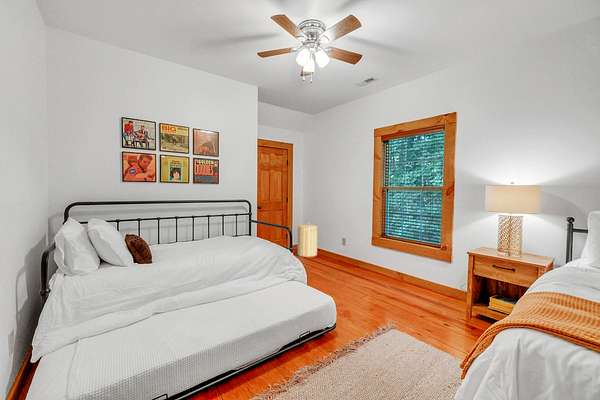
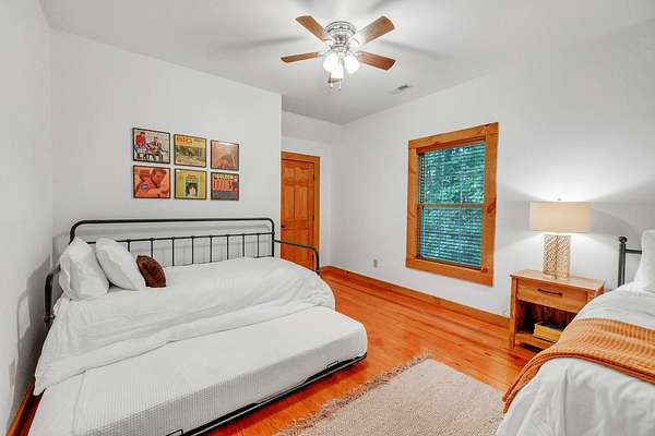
- laundry hamper (307, 237)
